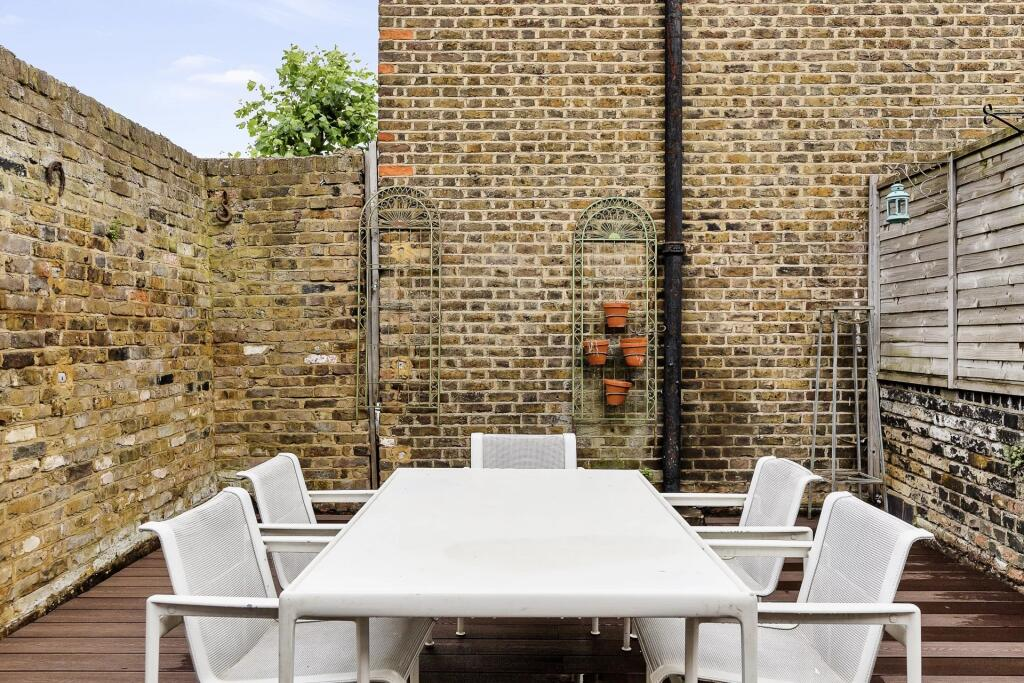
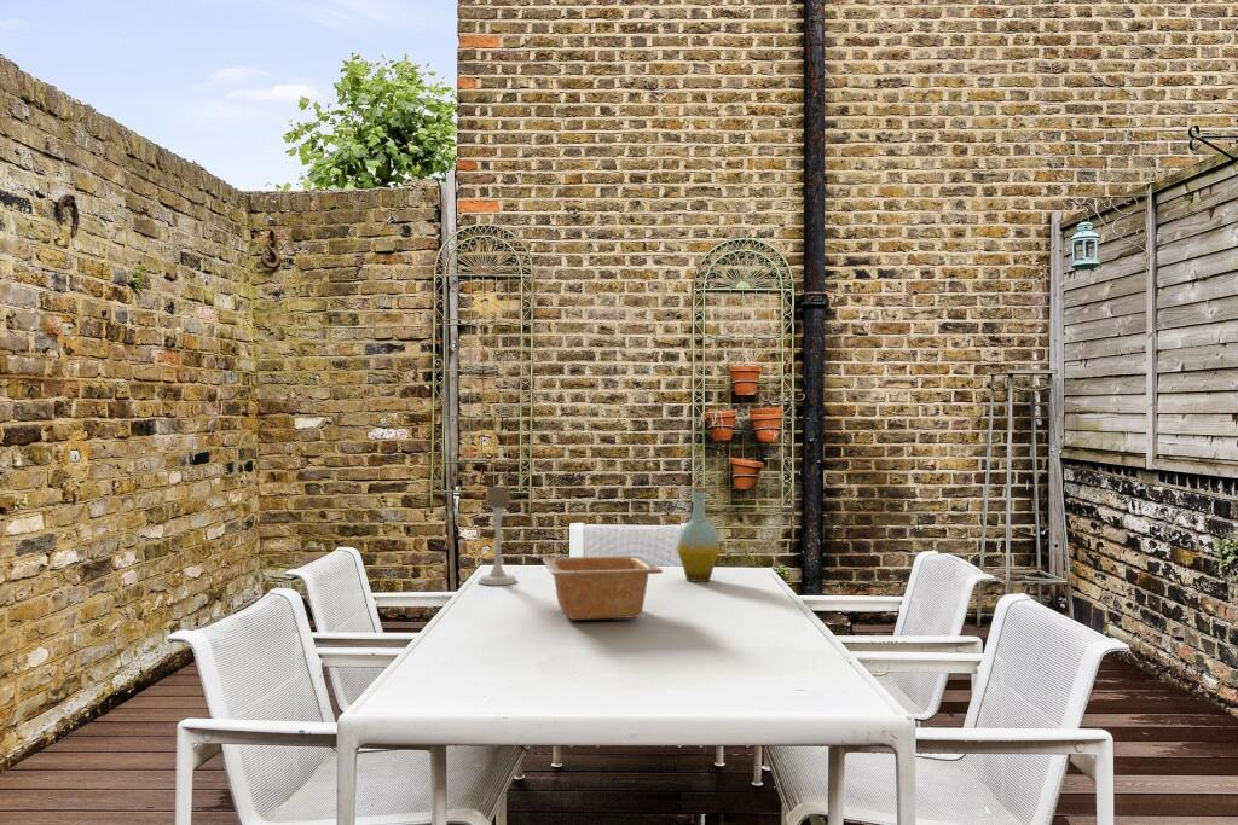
+ serving bowl (598, 587)
+ candle holder (497, 534)
+ bottle (698, 533)
